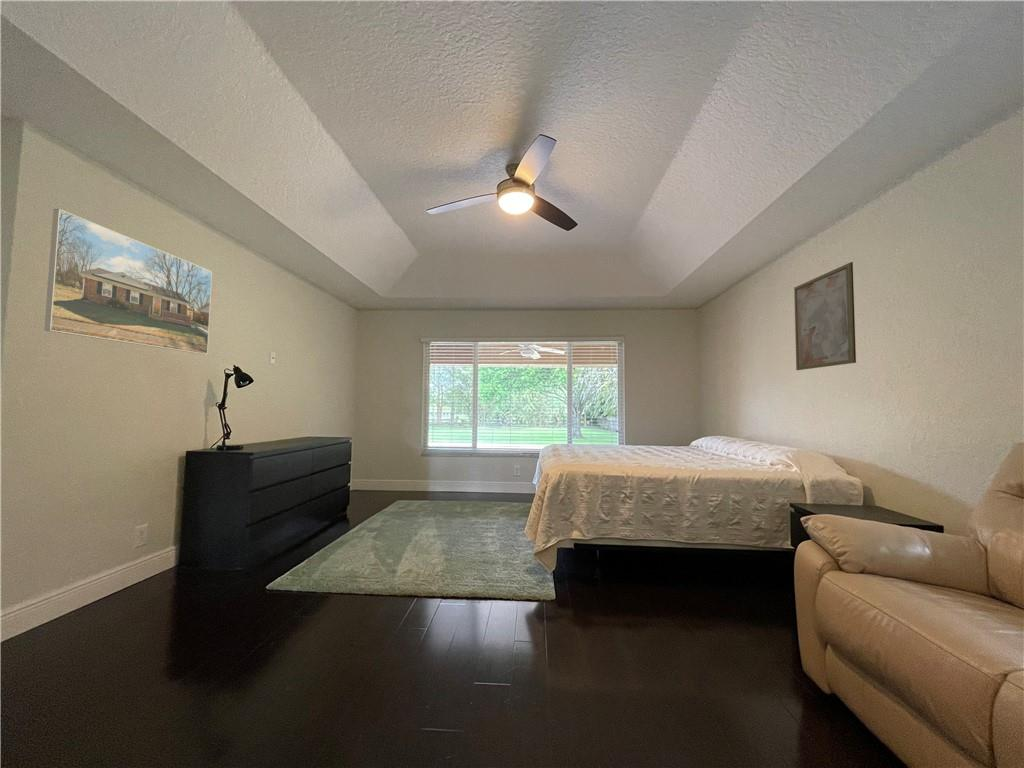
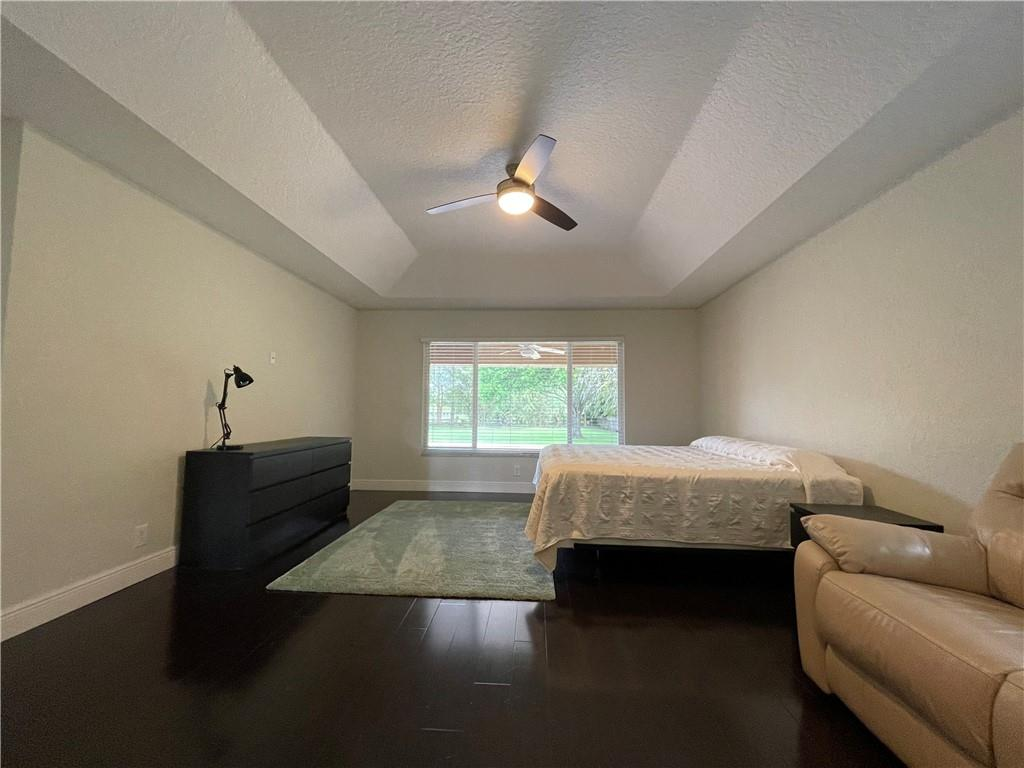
- wall art (821, 321)
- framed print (144, 295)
